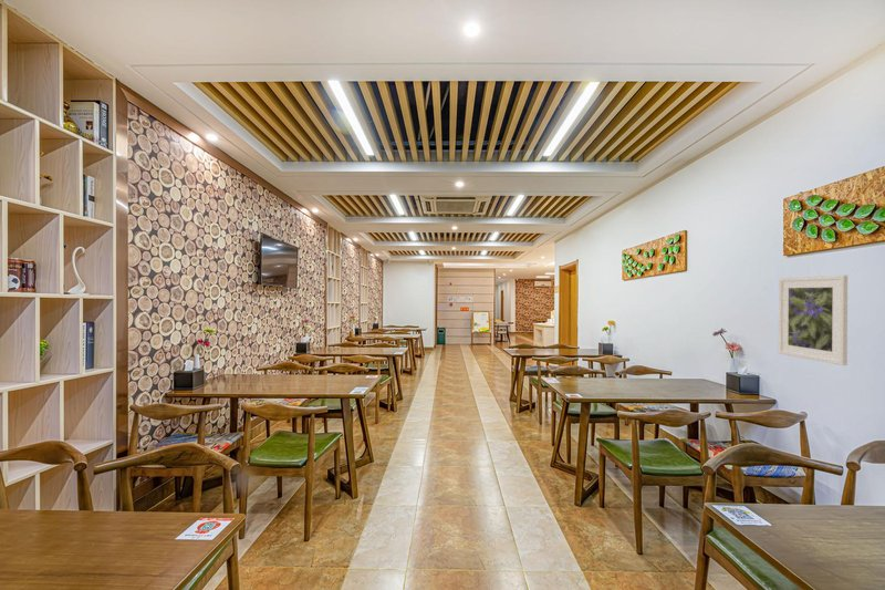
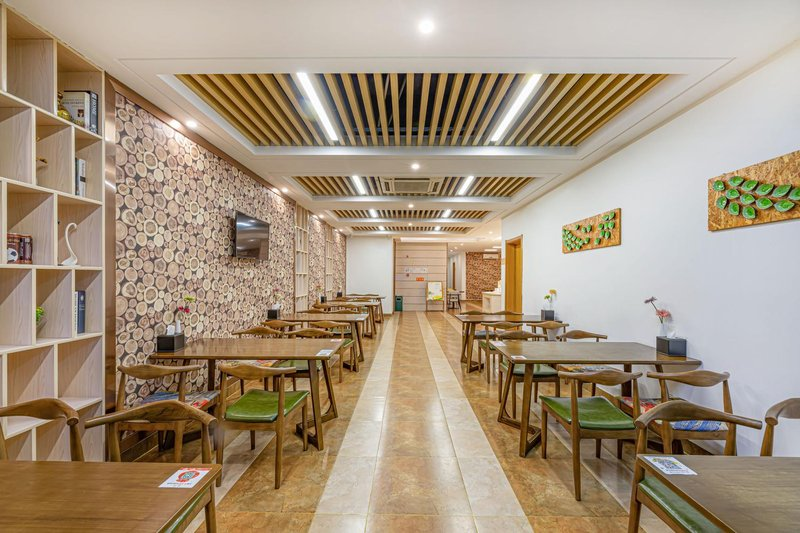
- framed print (810, 318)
